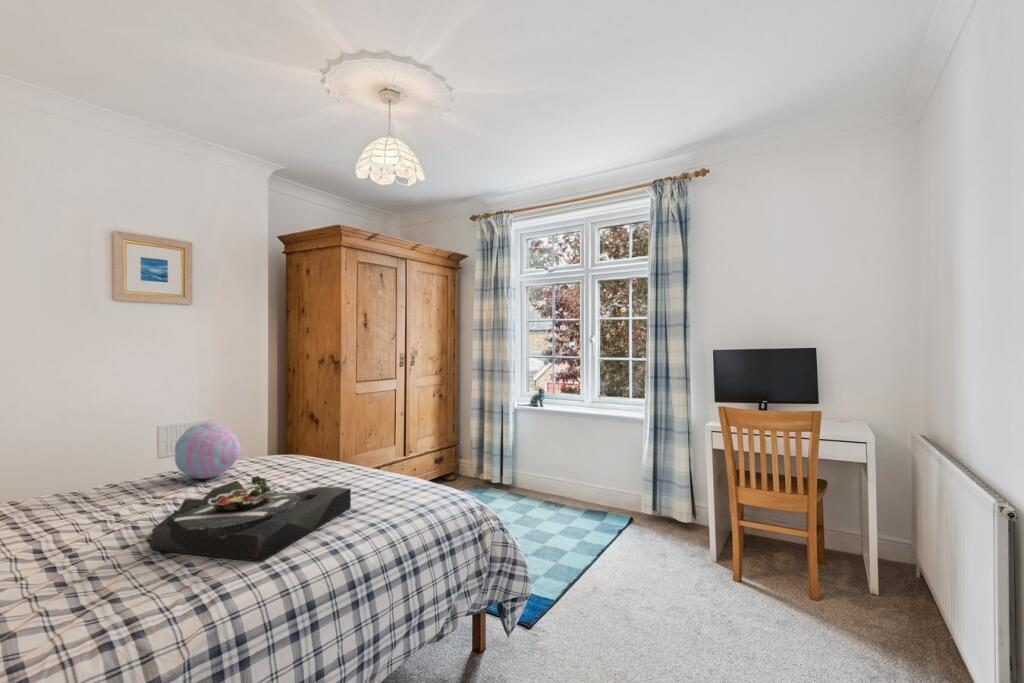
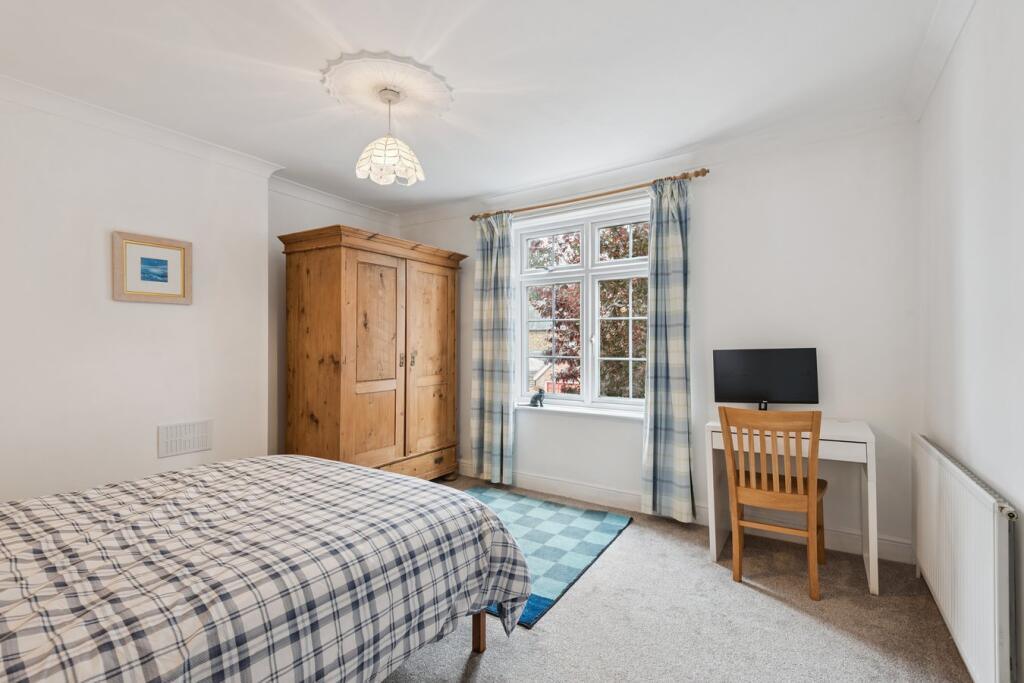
- cushion (208, 450)
- serving tray (246, 500)
